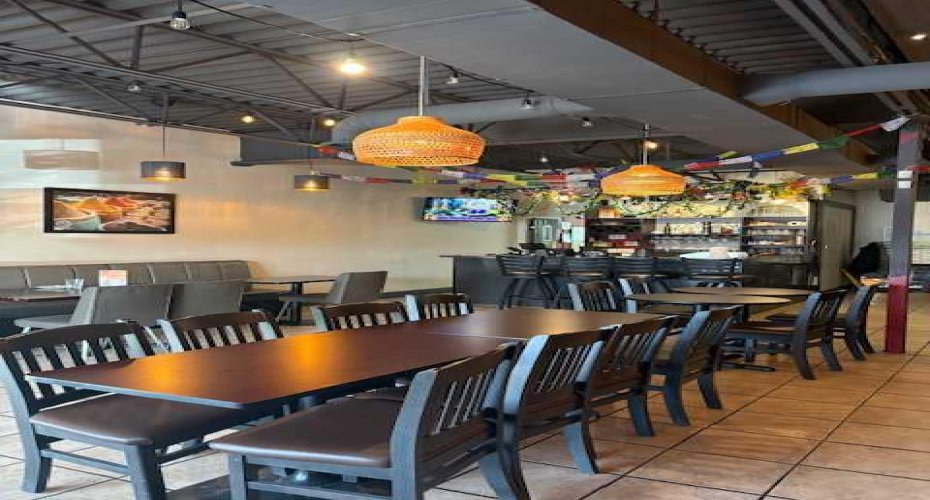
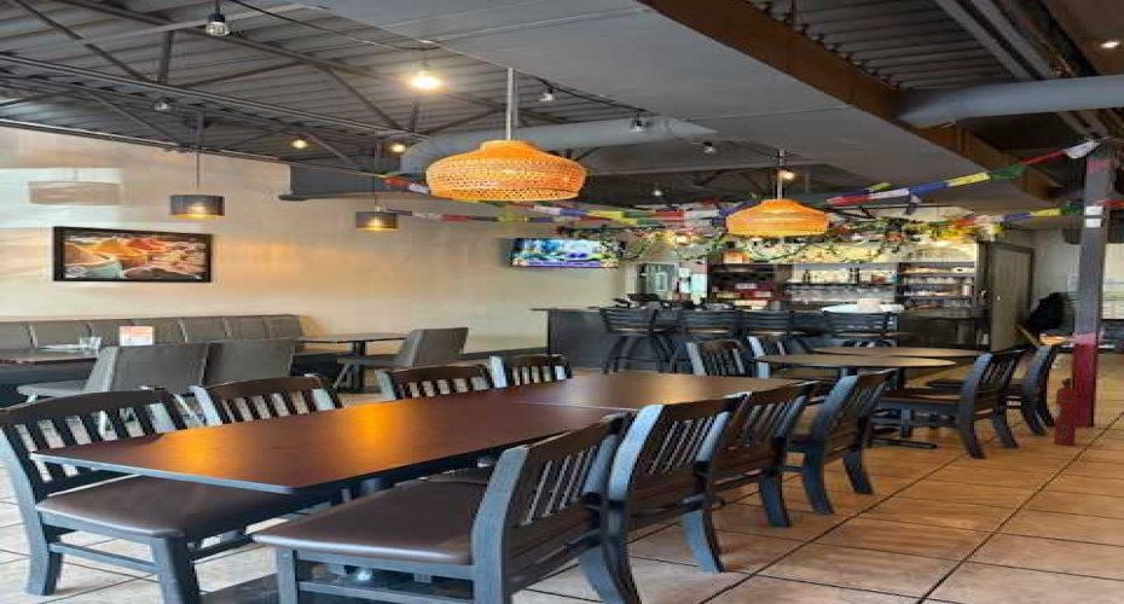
+ fire extinguisher (1065, 410)
